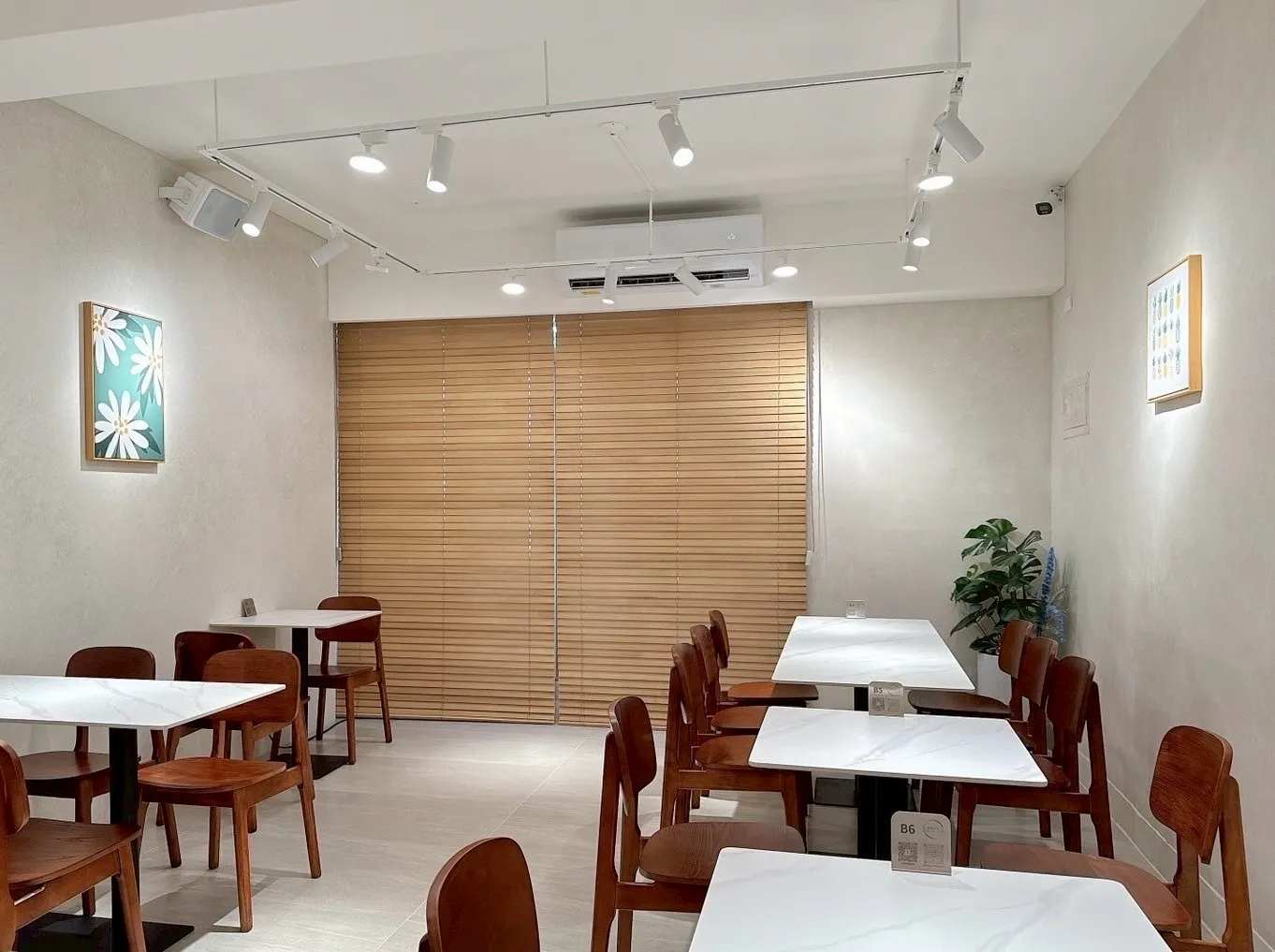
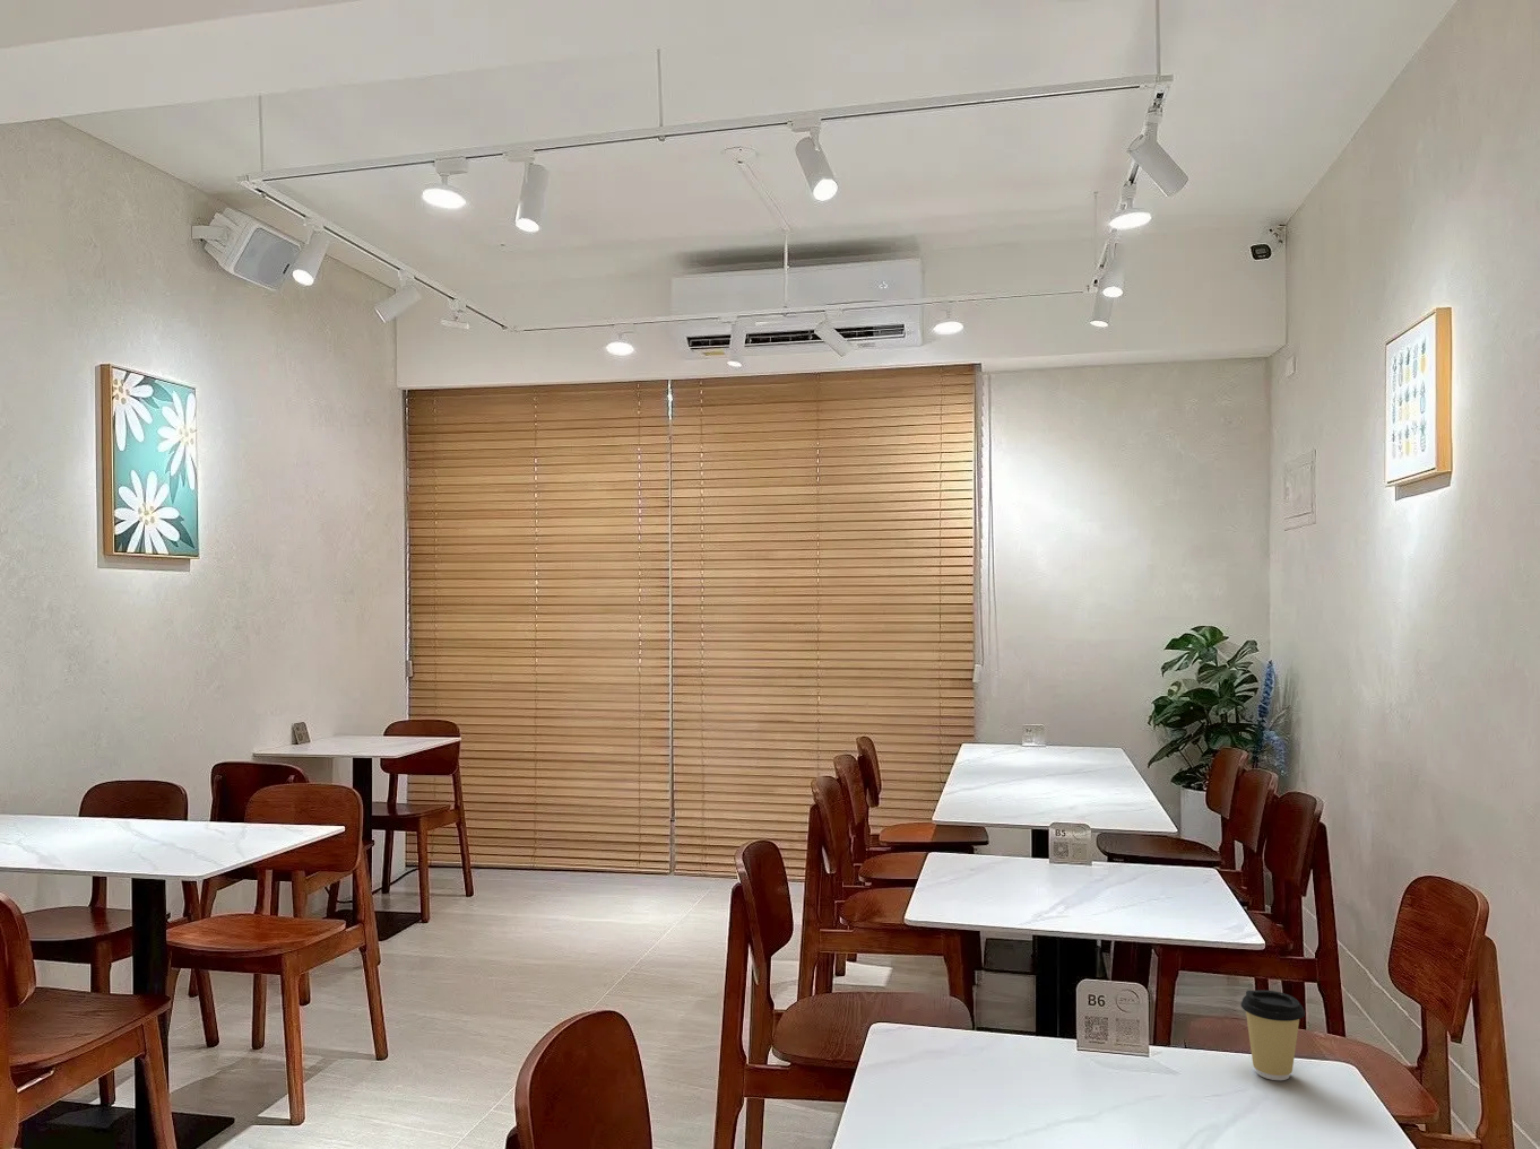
+ coffee cup (1272, 1034)
